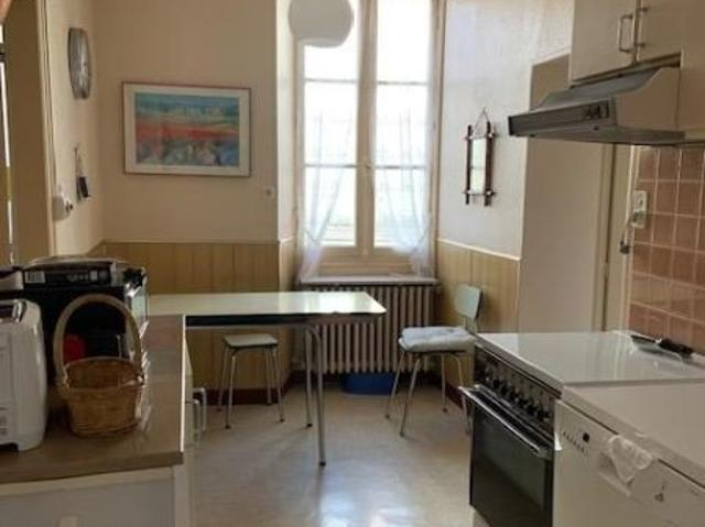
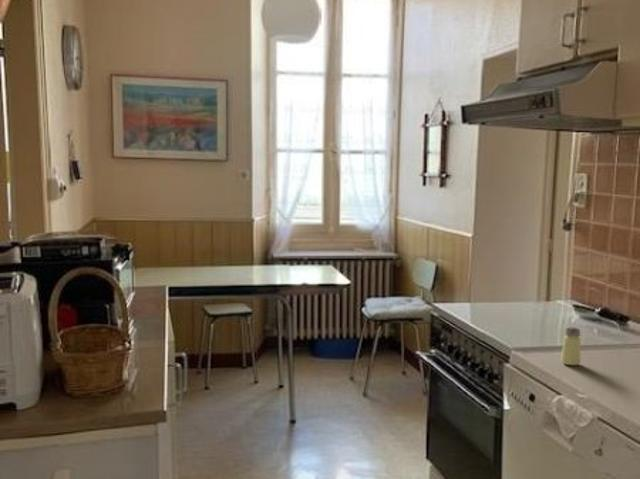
+ saltshaker (571, 345)
